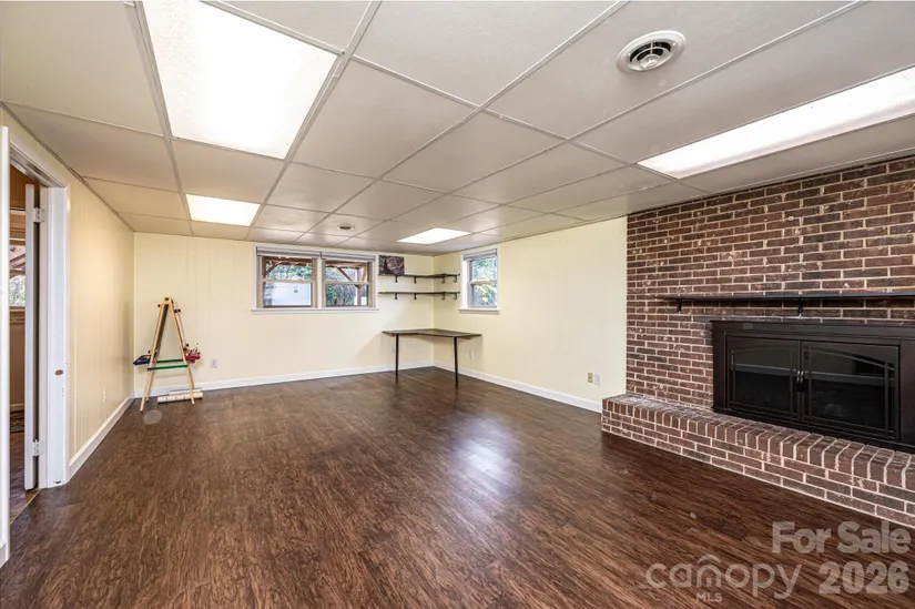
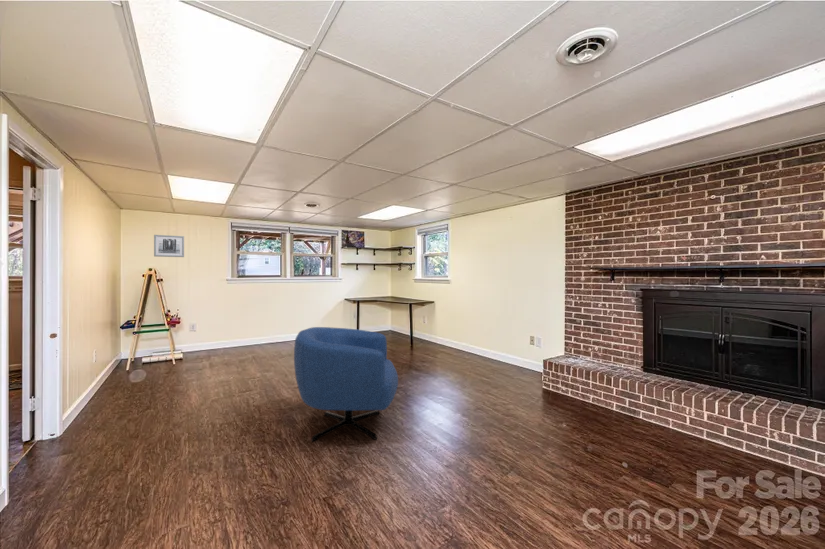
+ wall art (169, 246)
+ armchair (347, 377)
